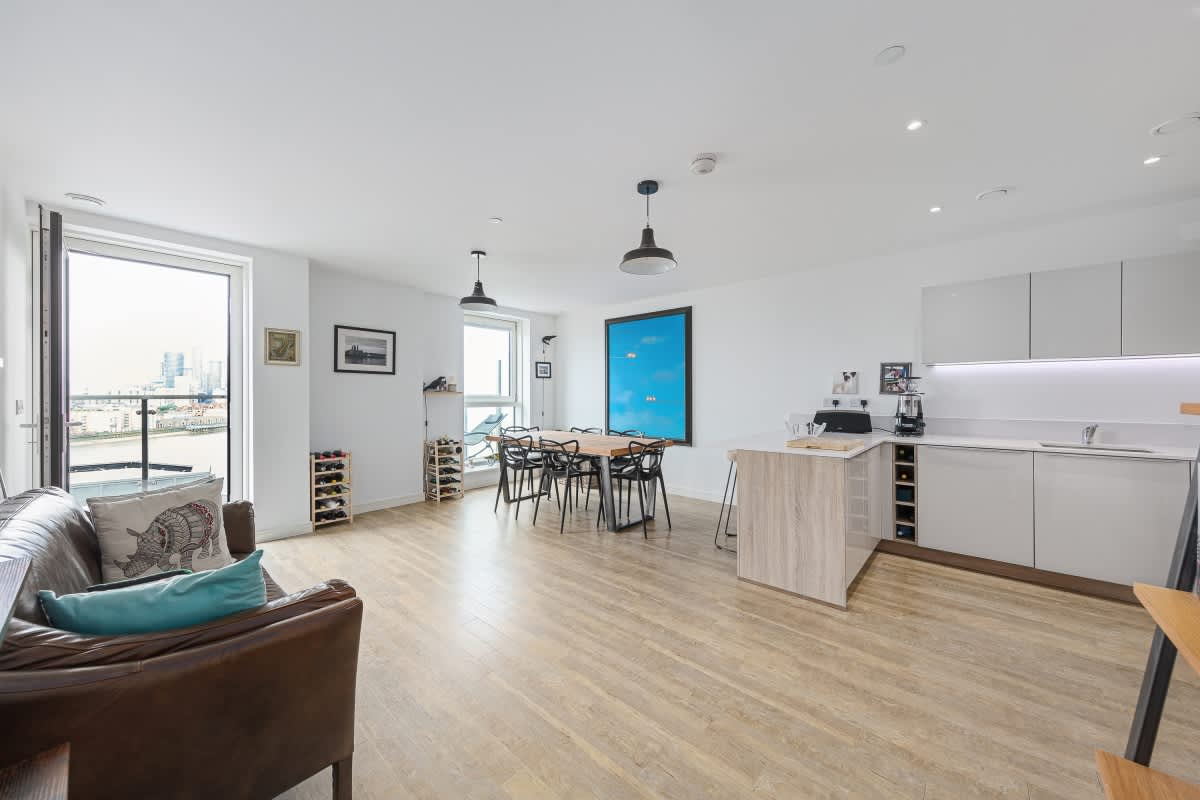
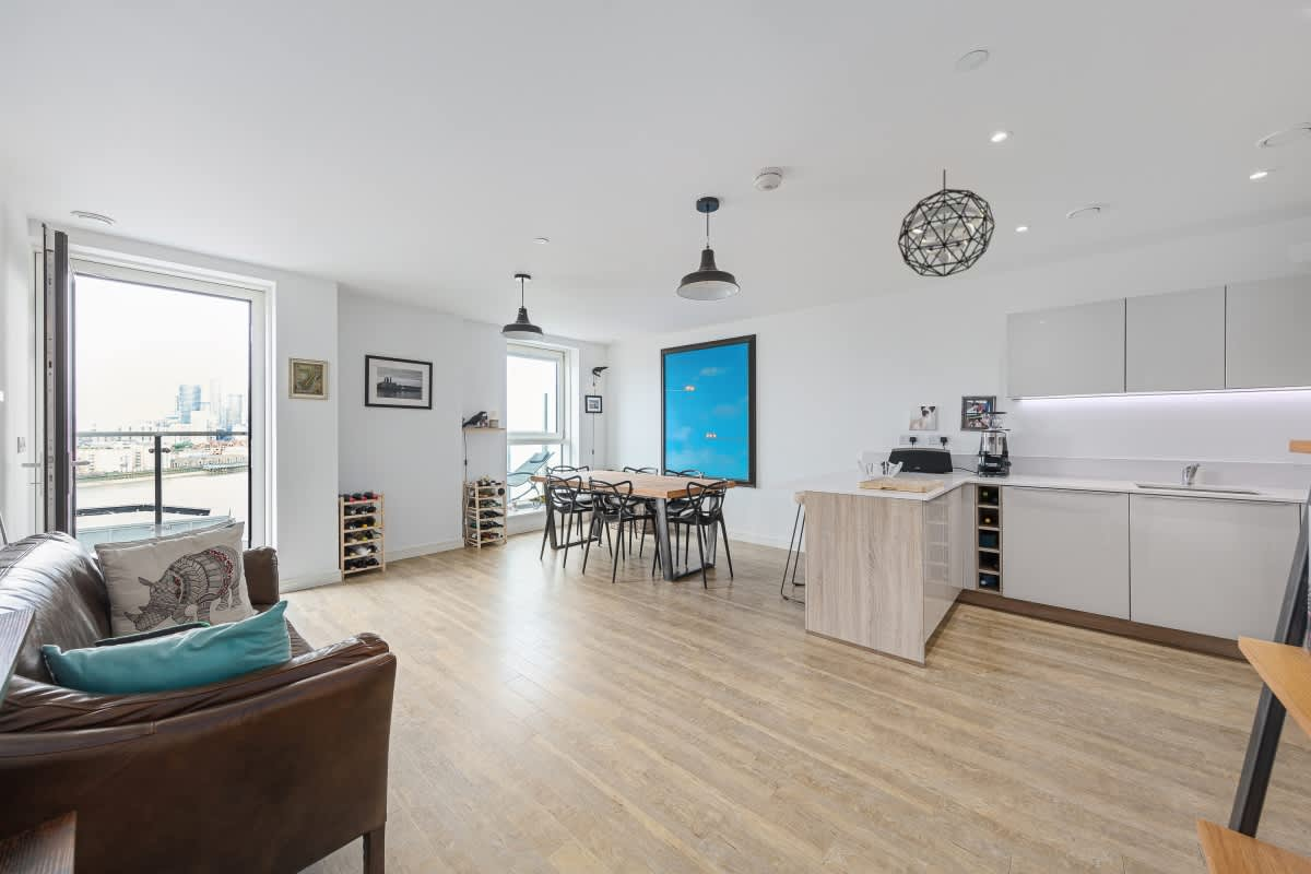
+ pendant light (944, 223)
